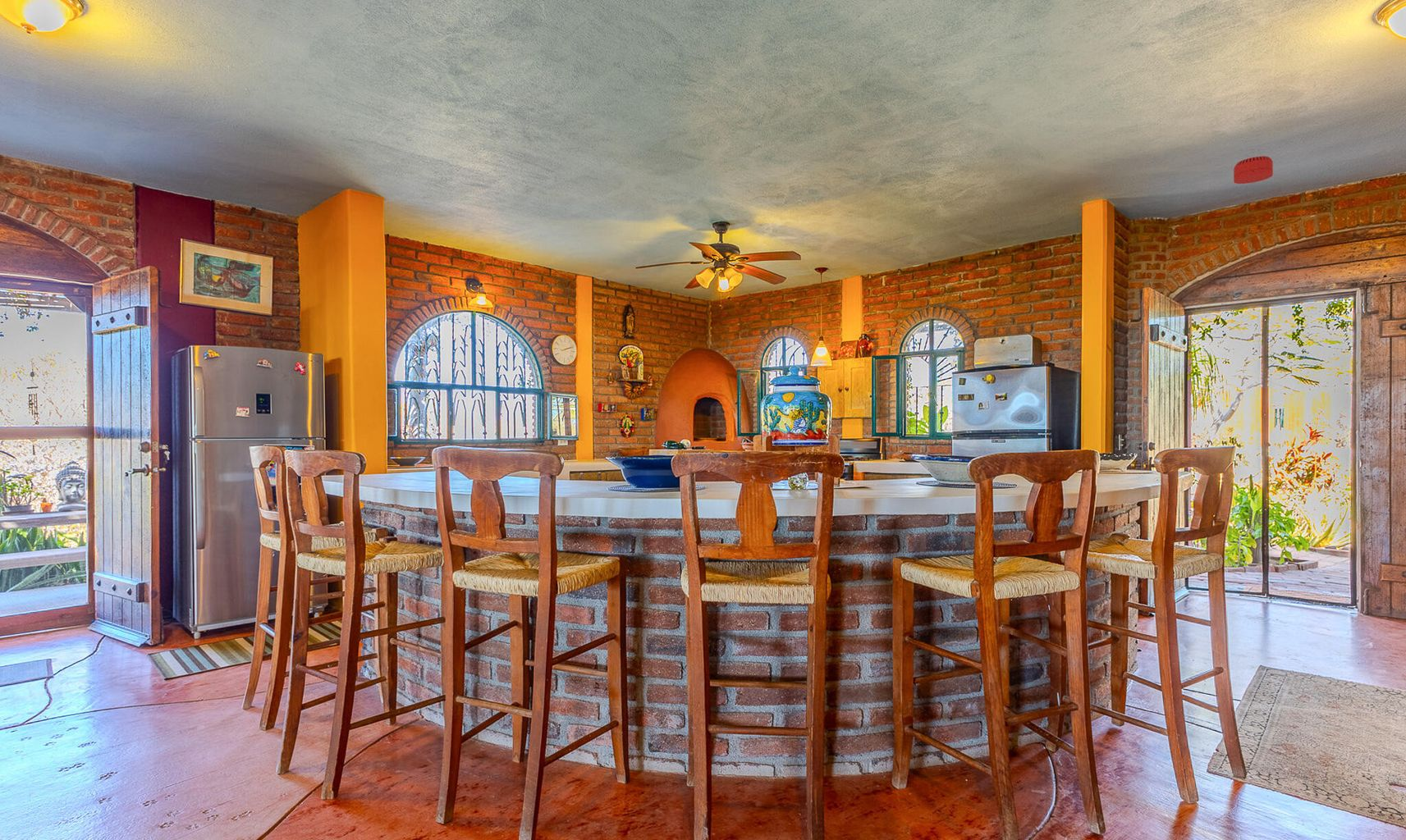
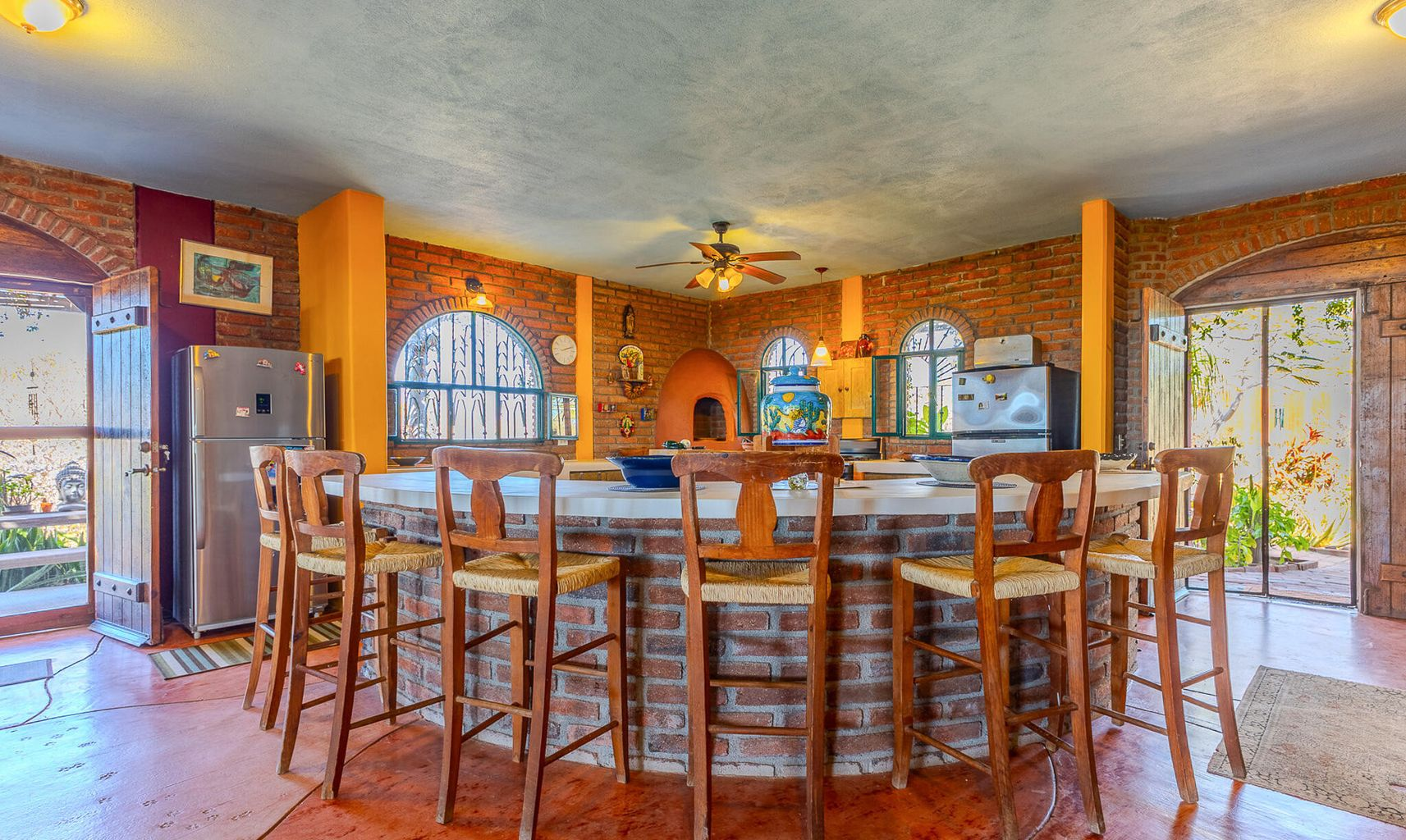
- smoke detector (1253, 169)
